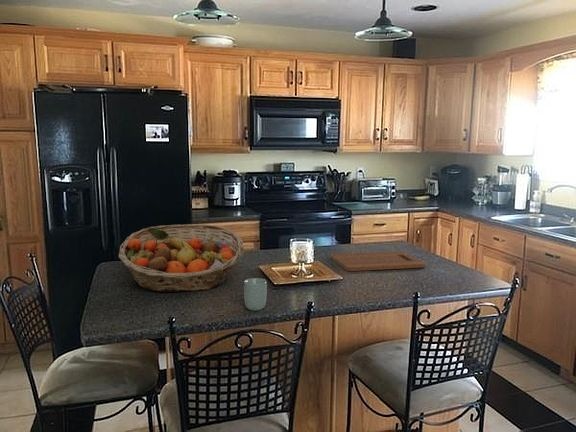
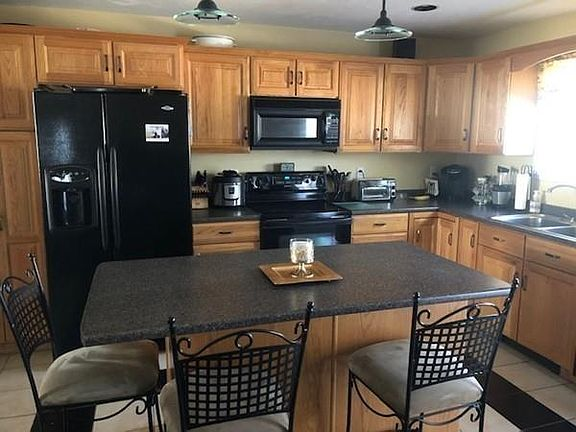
- cup (255, 295)
- fruit basket (182, 256)
- cutting board (376, 260)
